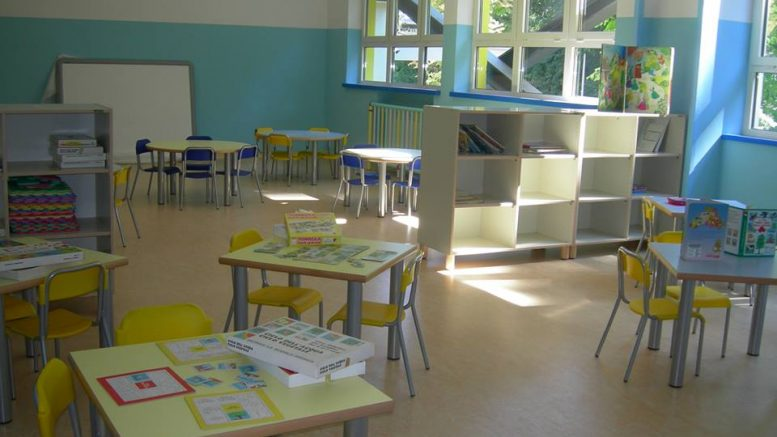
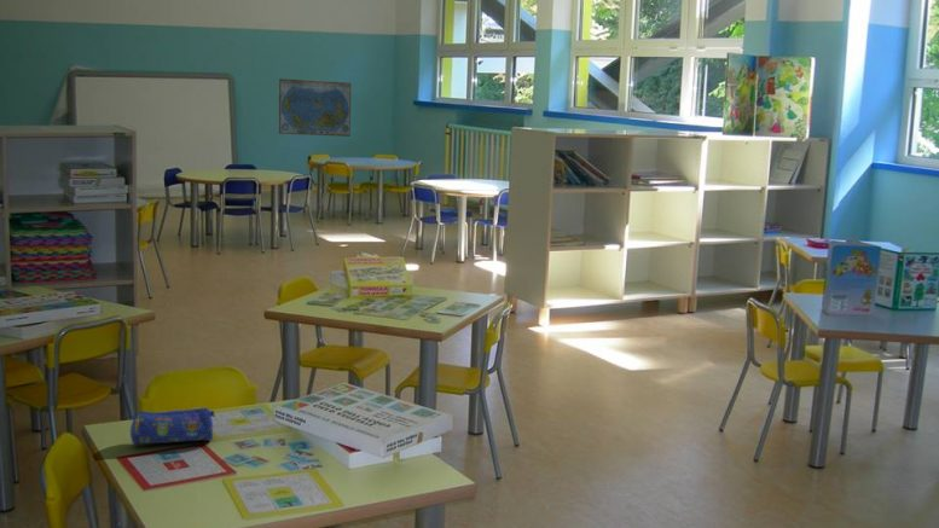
+ world map (315, 108)
+ pencil case (173, 424)
